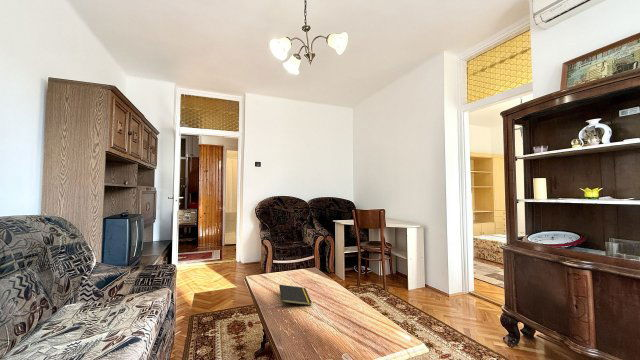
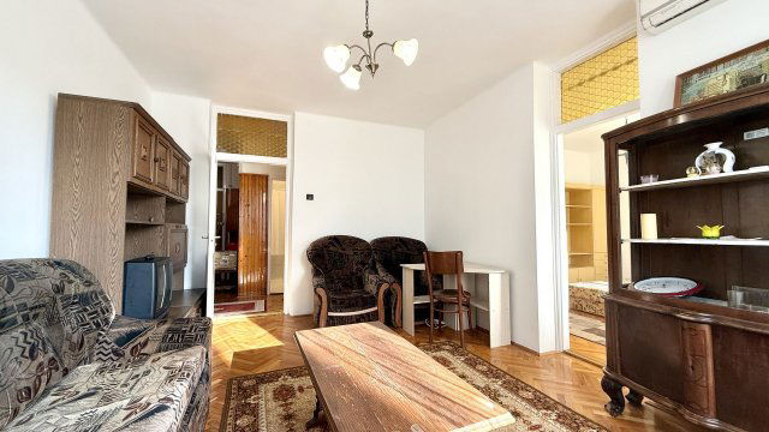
- notepad (294, 294)
